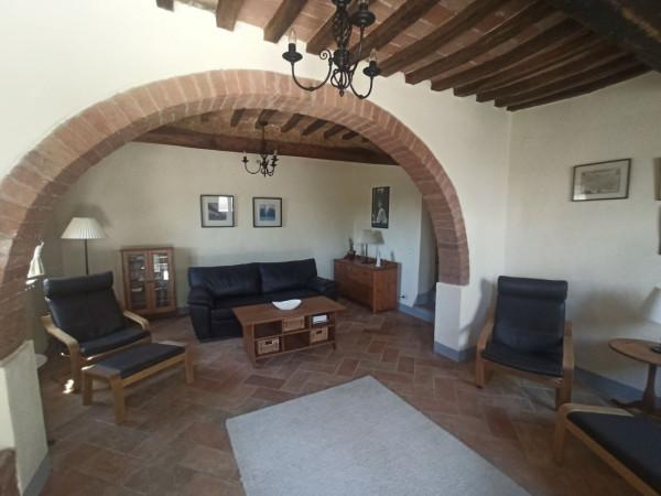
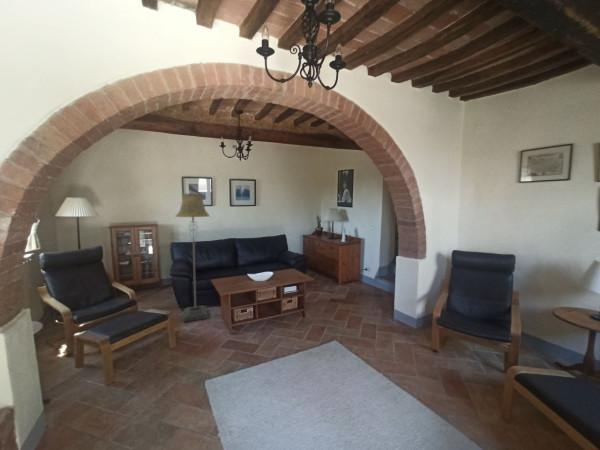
+ floor lamp (193, 256)
